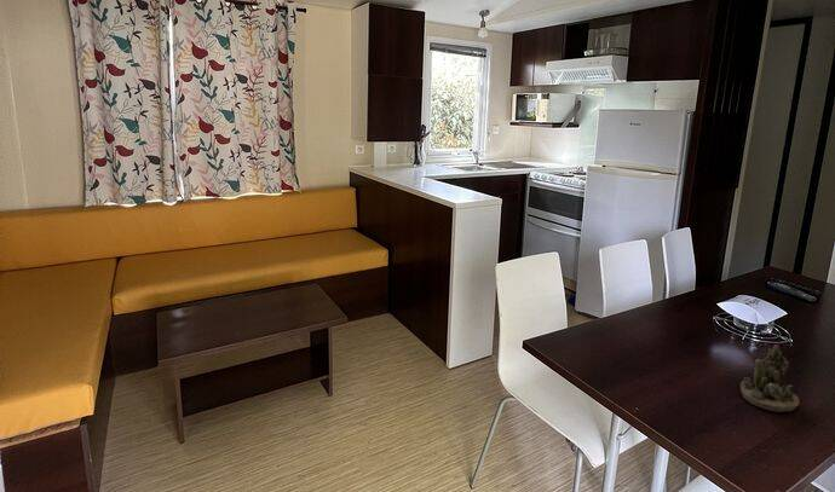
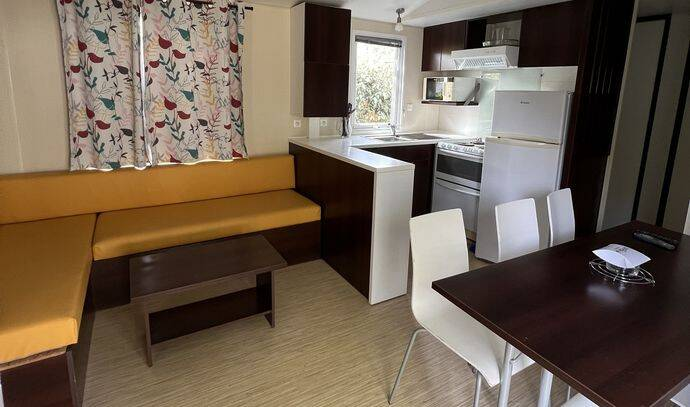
- succulent planter (772, 374)
